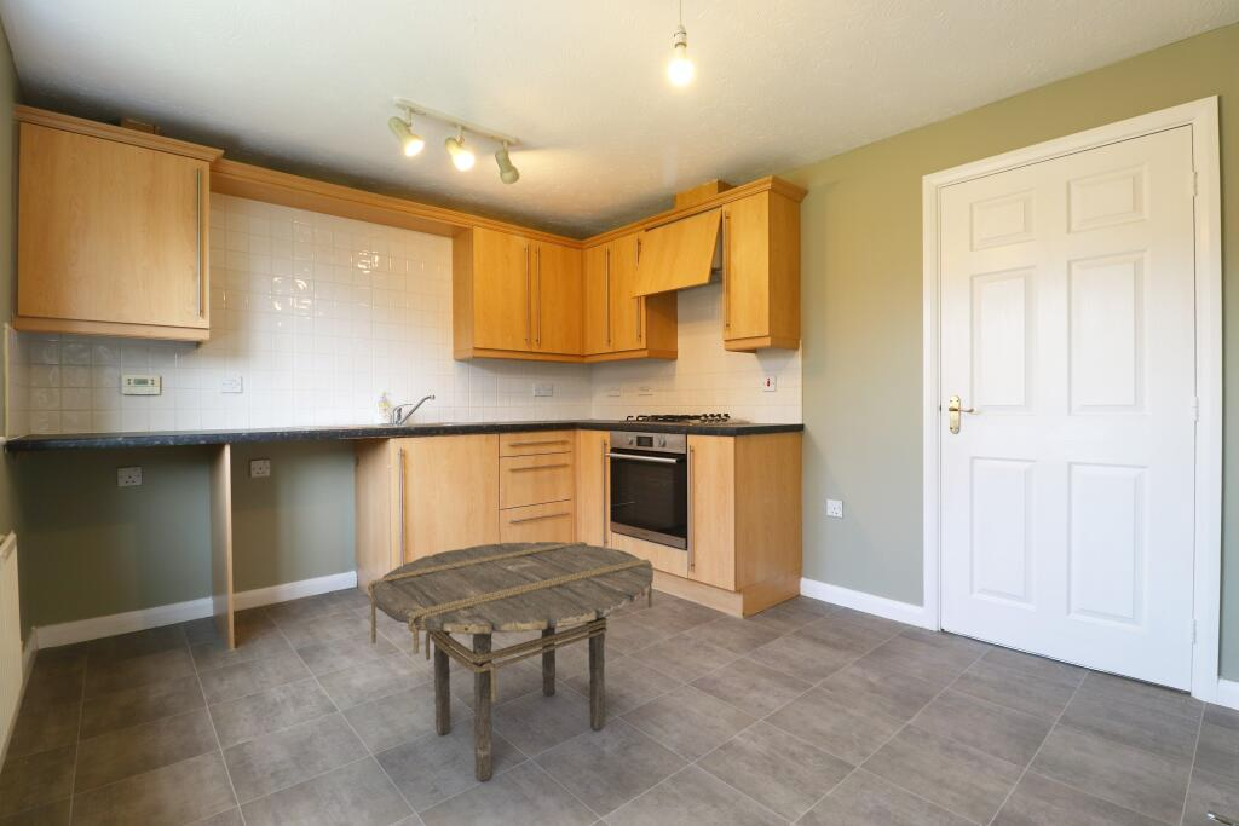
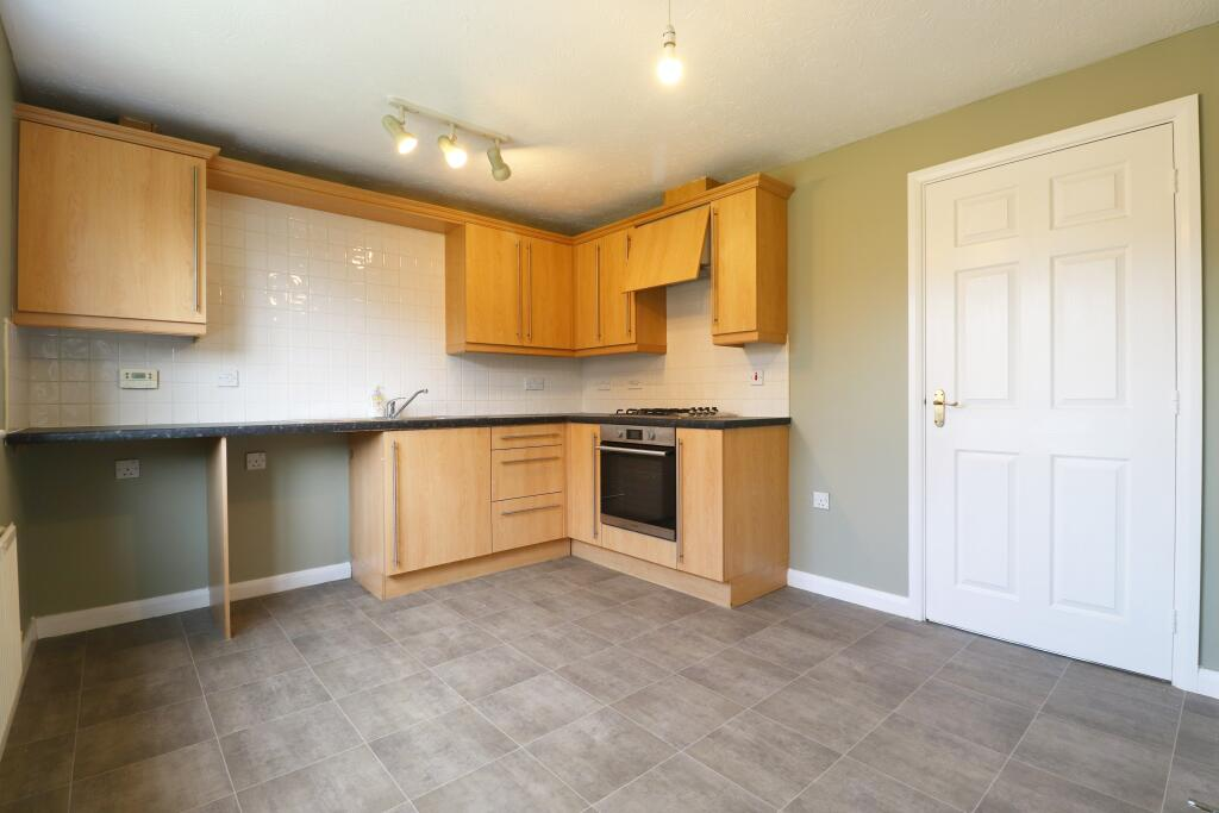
- round table (519, 651)
